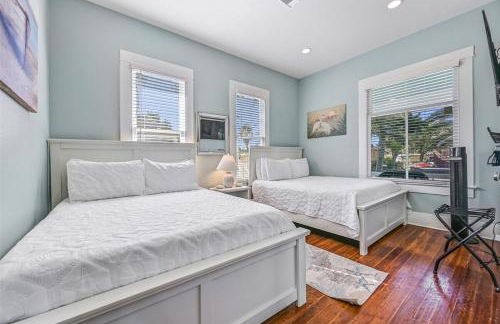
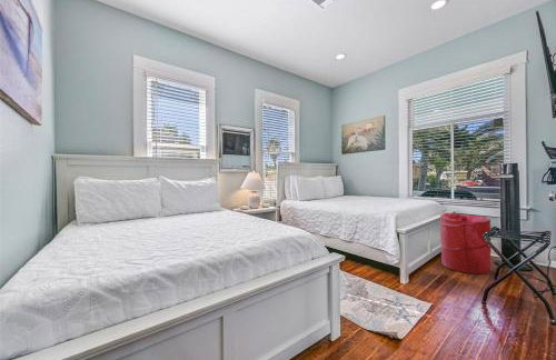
+ laundry hamper (464, 241)
